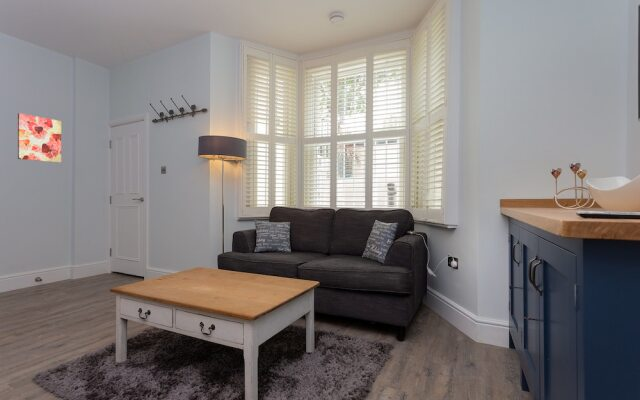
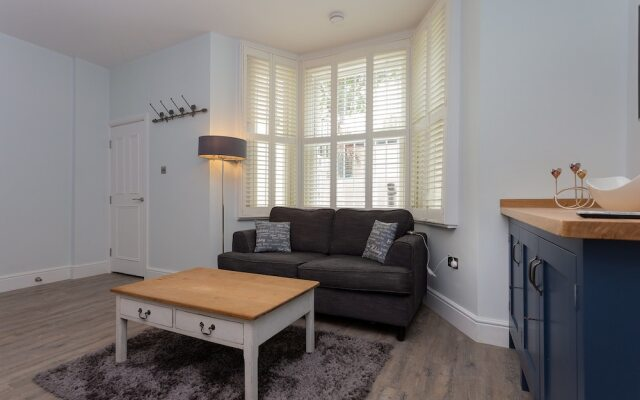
- wall art (40, 139)
